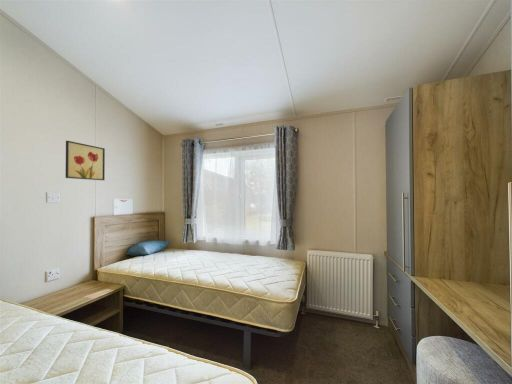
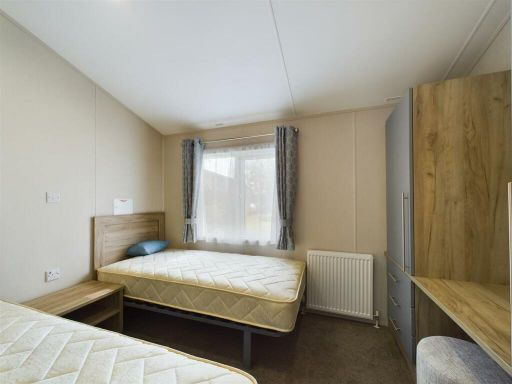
- wall art (86, 162)
